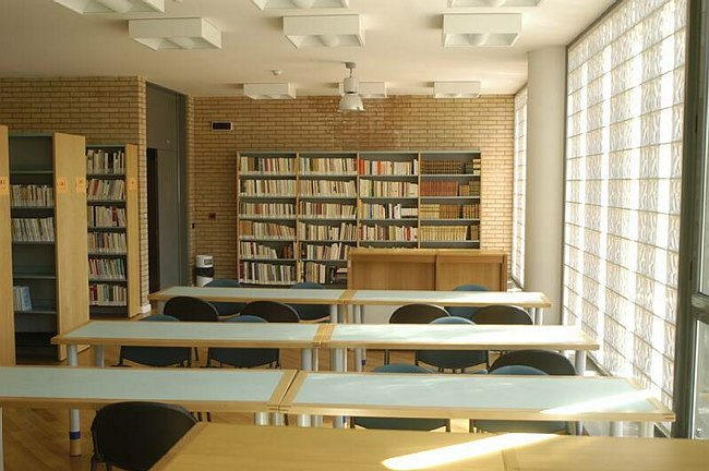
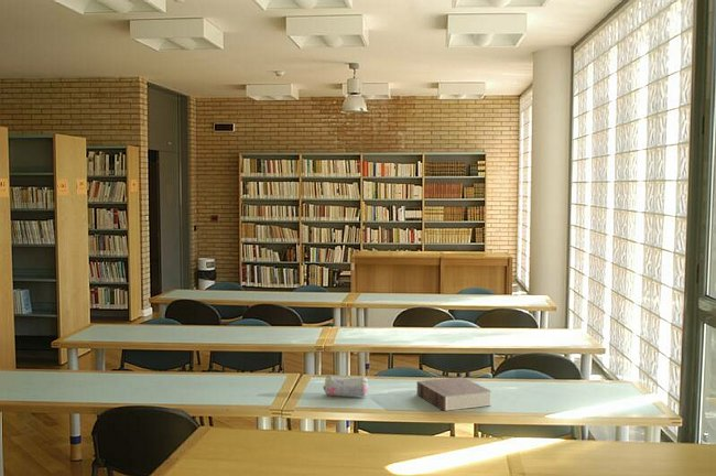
+ pencil case (346, 386)
+ book (453, 392)
